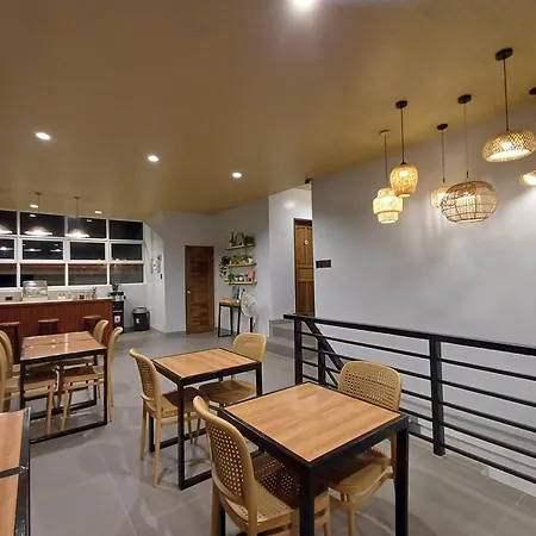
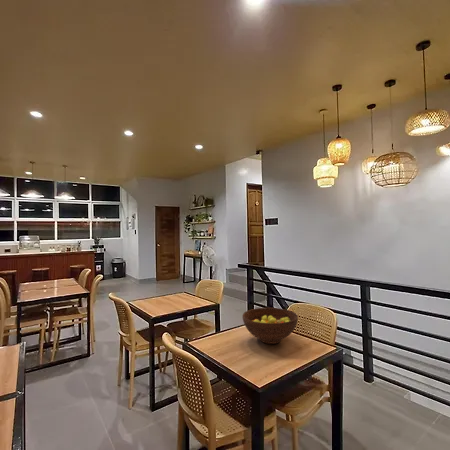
+ fruit bowl (270, 327)
